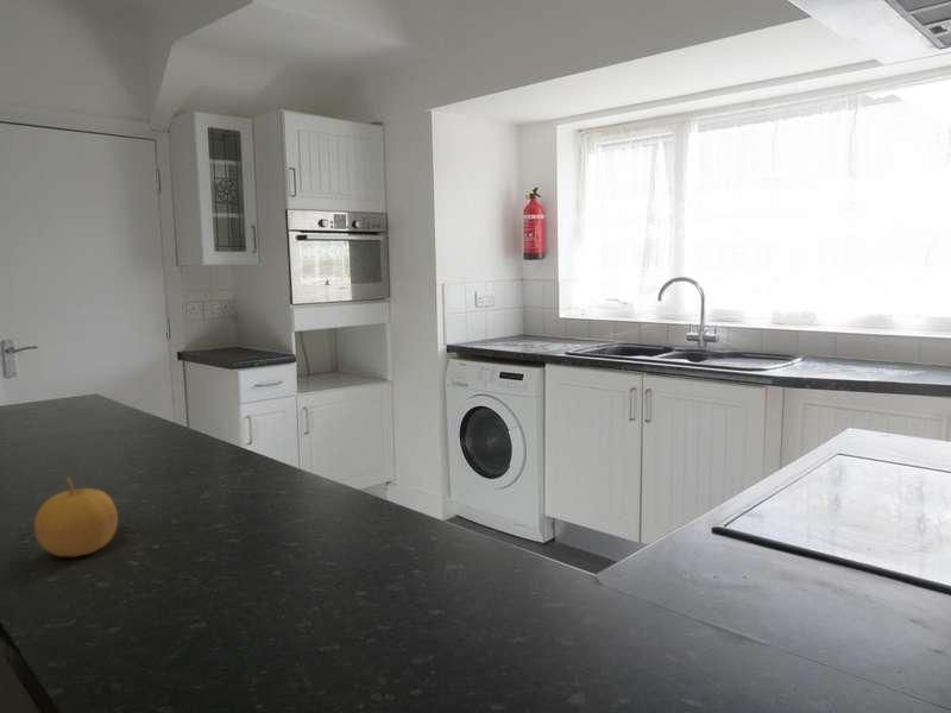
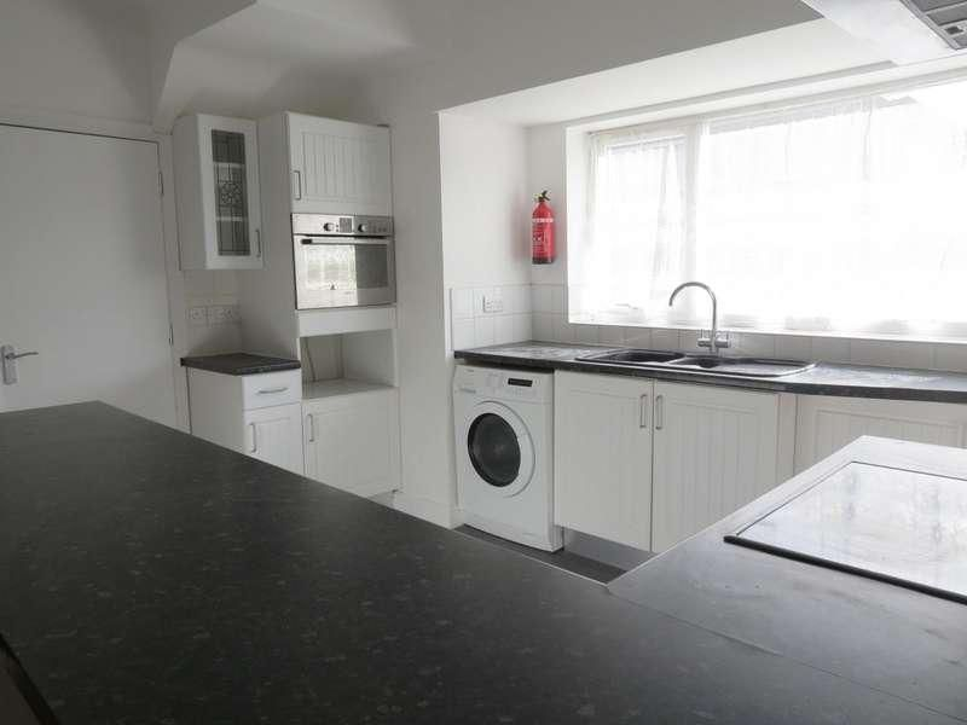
- fruit (75, 513)
